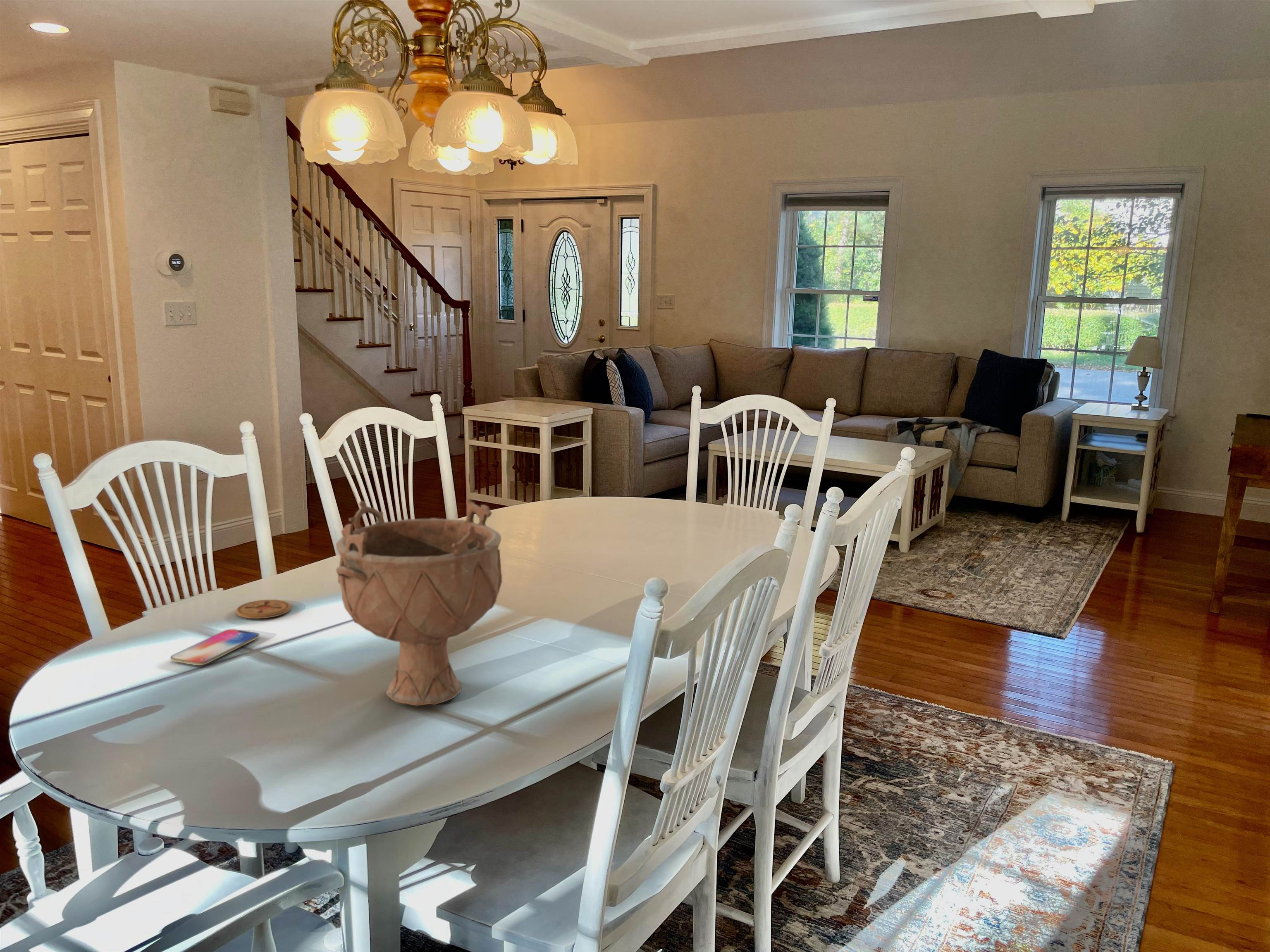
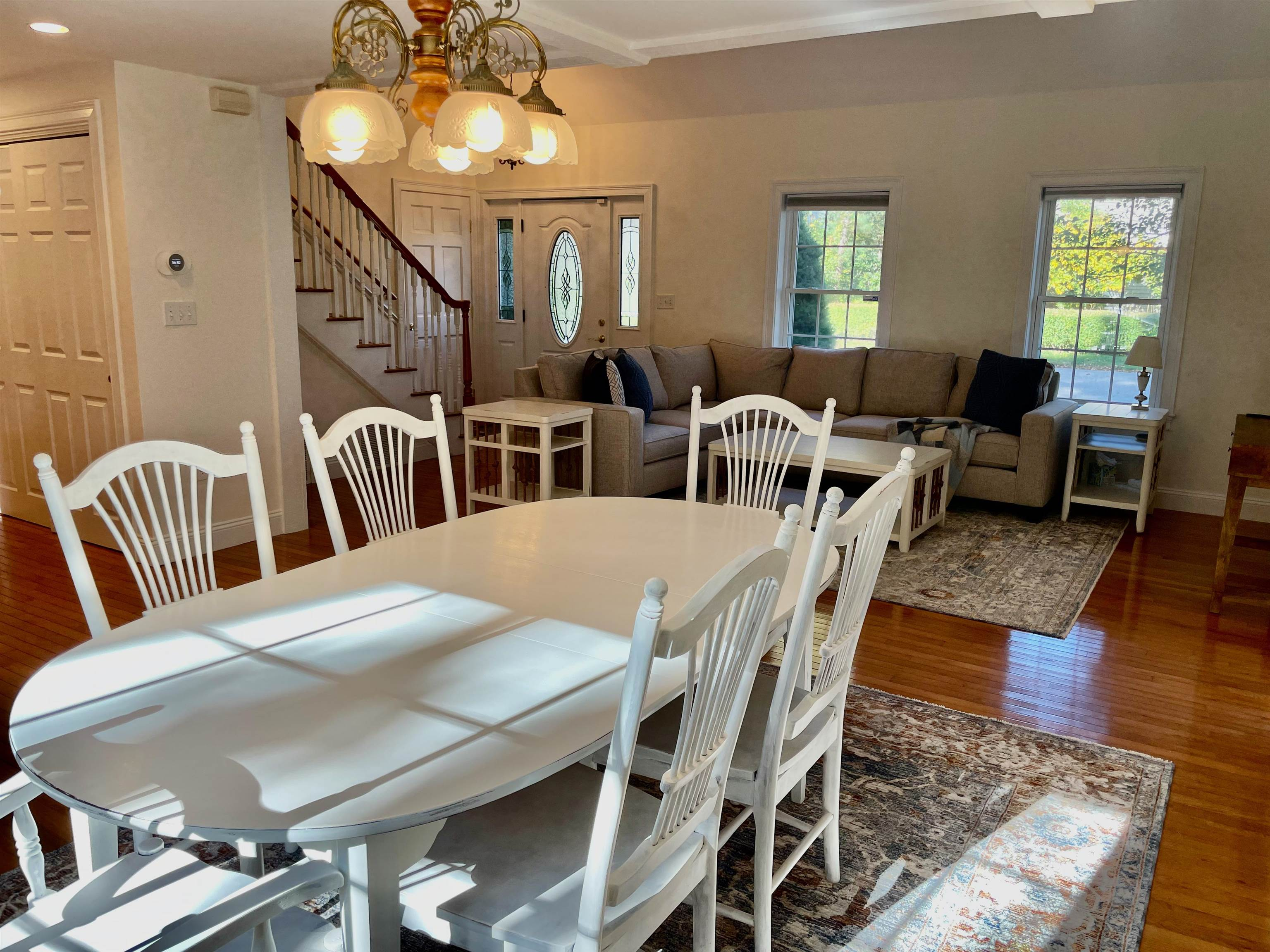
- decorative bowl (420, 603)
- coaster (264, 609)
- smartphone (216, 646)
